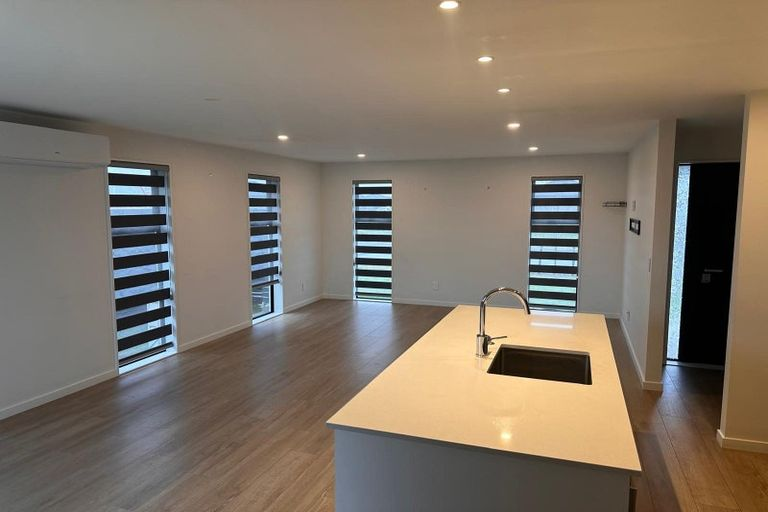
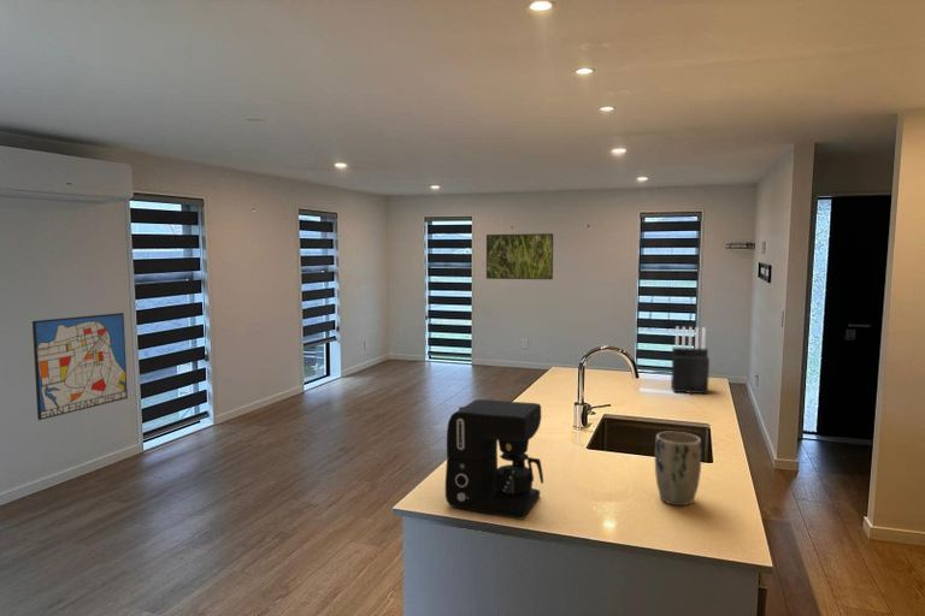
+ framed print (518, 256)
+ coffee maker (496, 455)
+ knife block (690, 360)
+ plant pot (677, 468)
+ wall art (83, 362)
